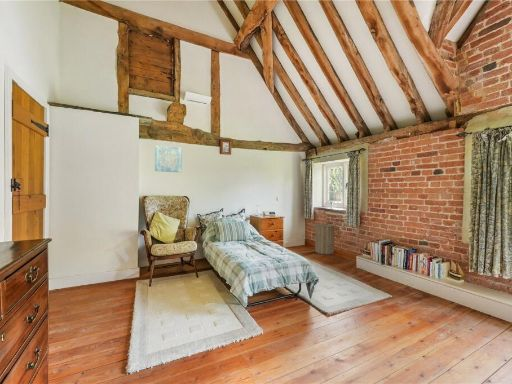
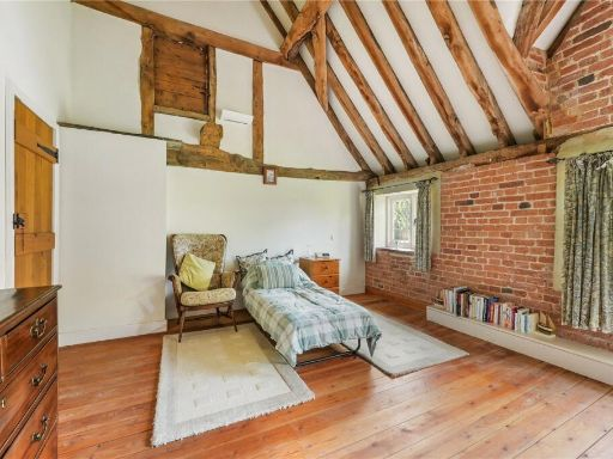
- wall art (168, 159)
- laundry hamper (324, 236)
